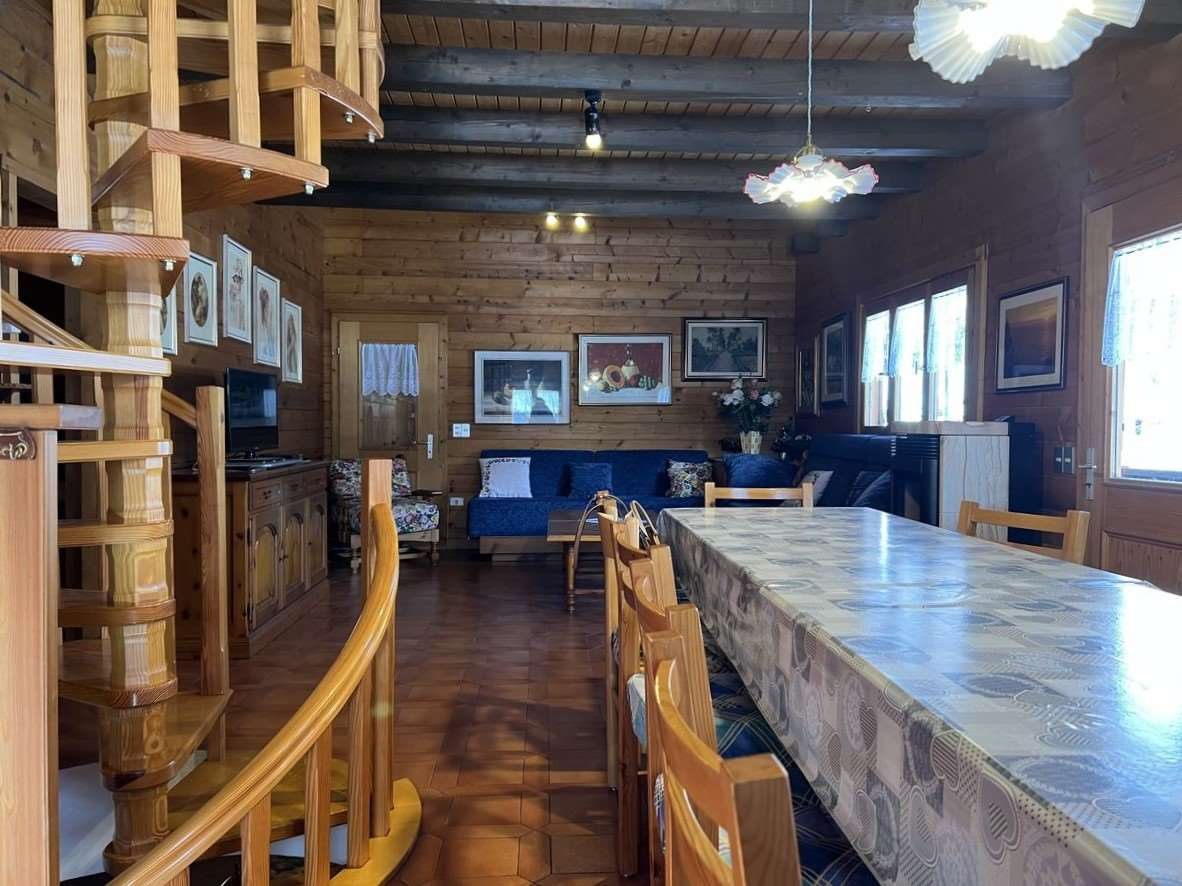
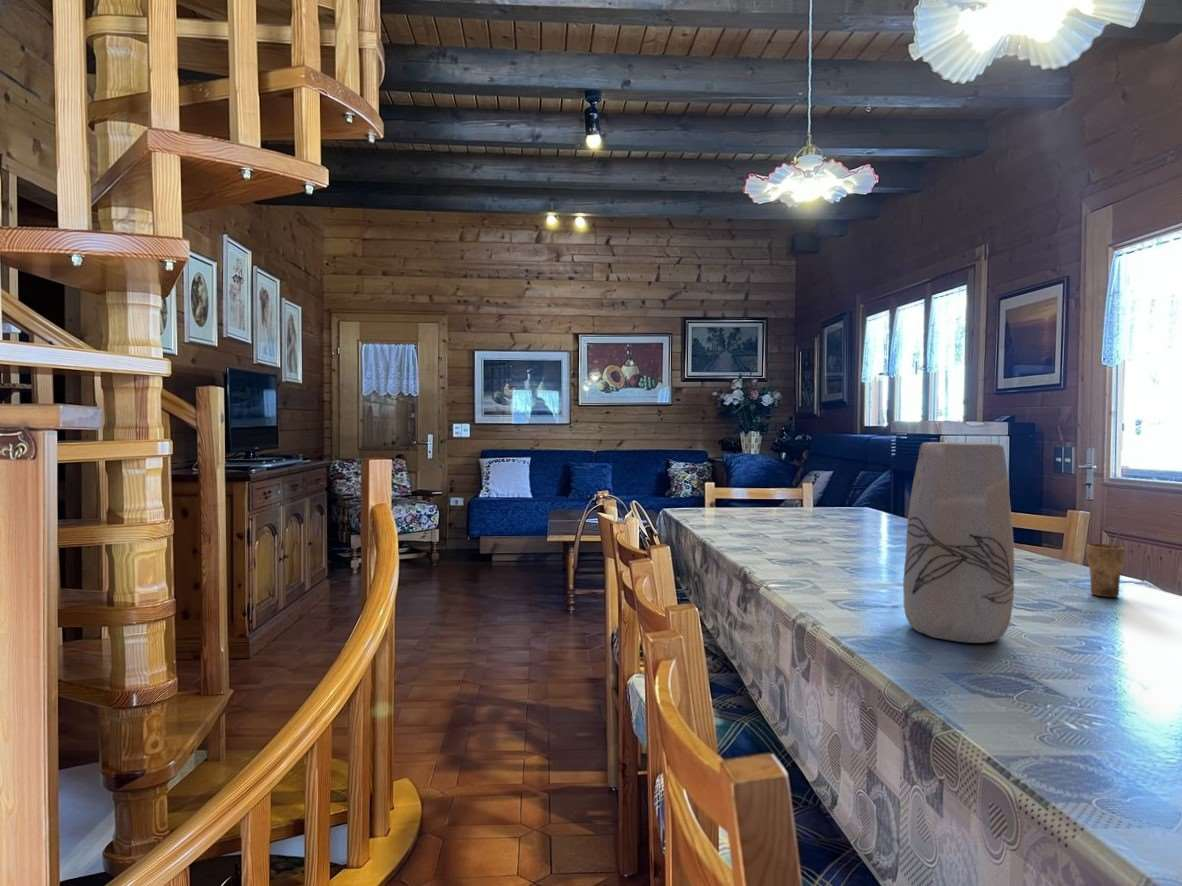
+ cup (1105, 564)
+ vase (957, 537)
